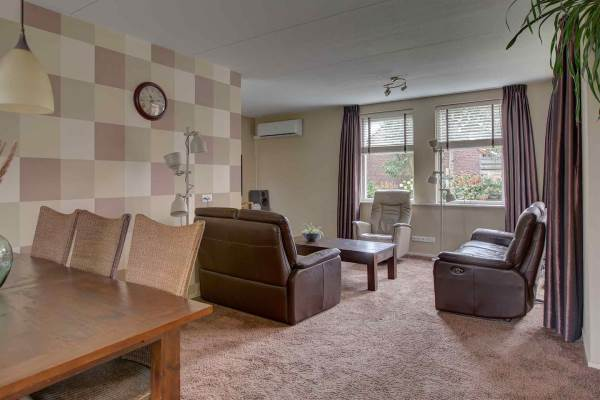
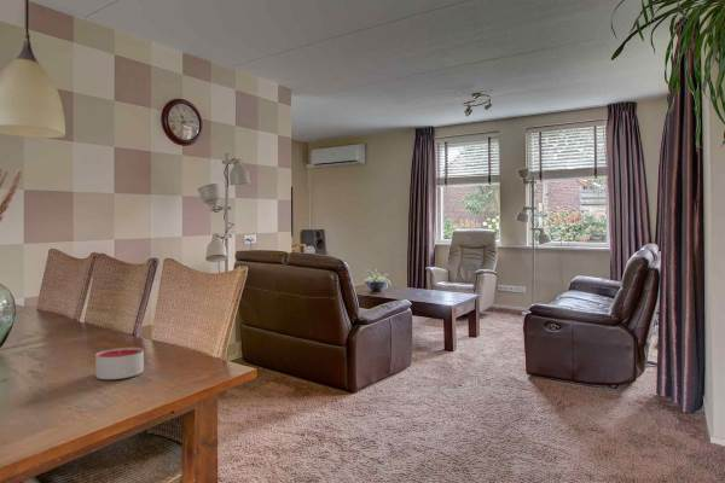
+ candle (120, 361)
